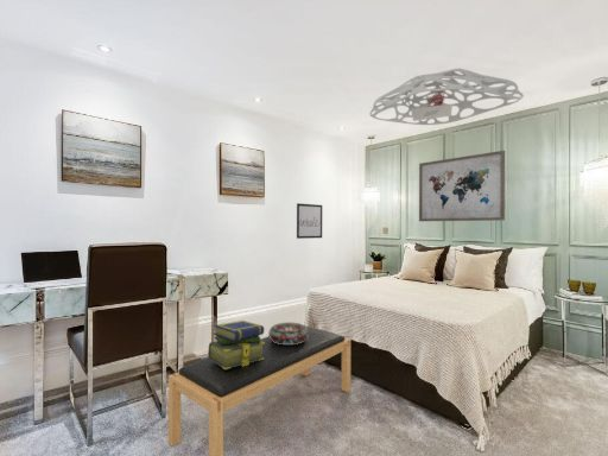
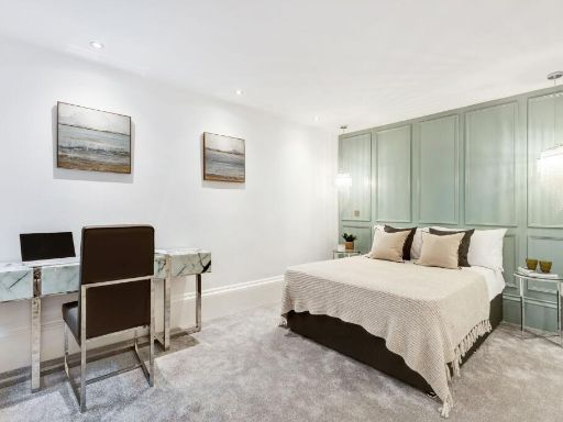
- decorative bowl (289, 332)
- stack of books (236, 341)
- ceiling light (439, 93)
- wall art (310, 221)
- wall art (457, 189)
- bench (272, 379)
